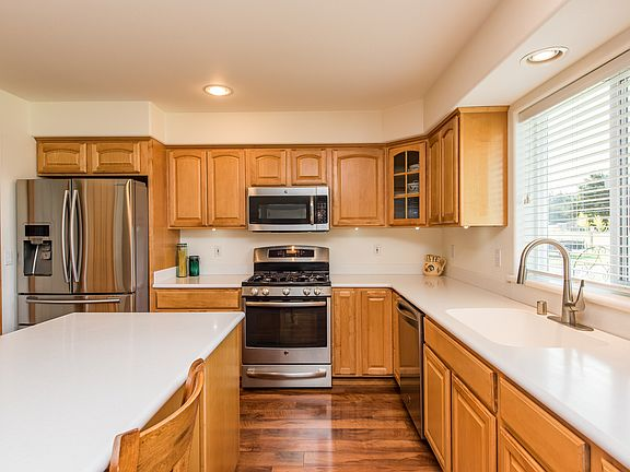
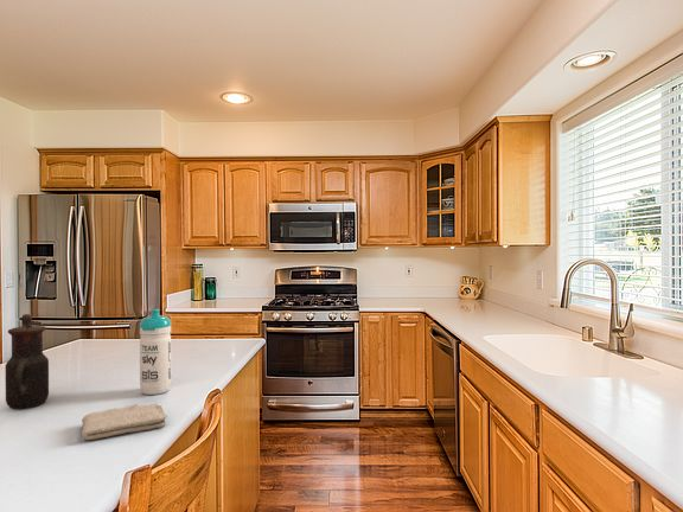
+ washcloth (125, 420)
+ teapot (27, 359)
+ water bottle (155, 350)
